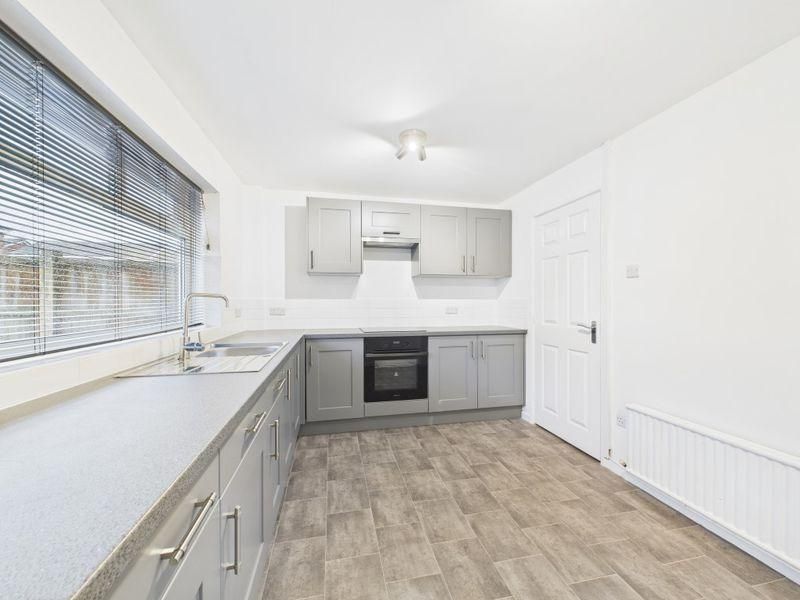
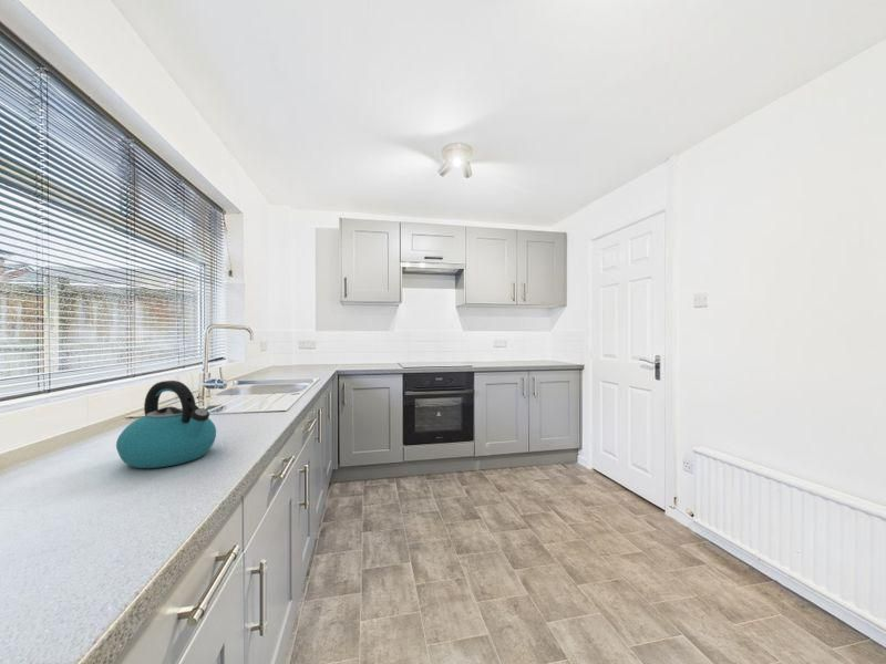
+ kettle (173, 419)
